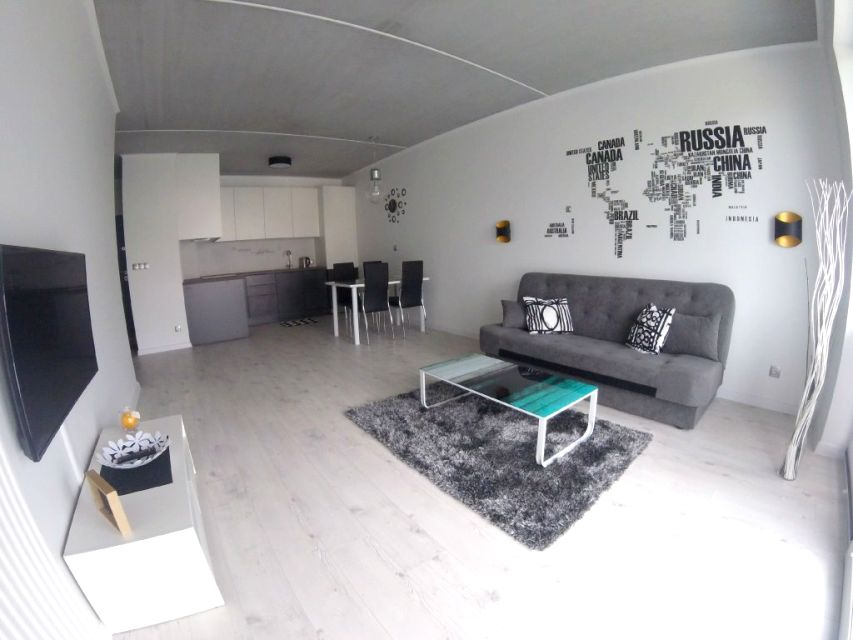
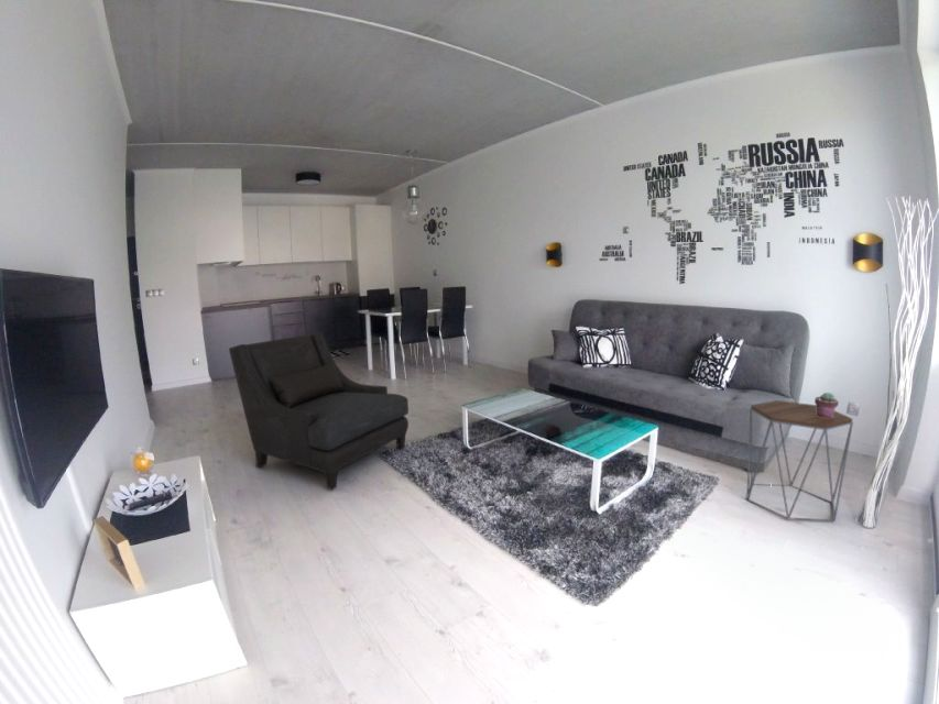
+ armchair (323, 399)
+ side table (800, 461)
+ potted succulent (826, 404)
